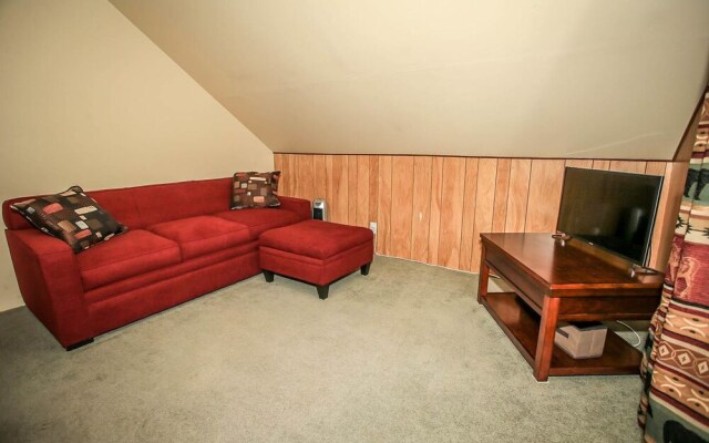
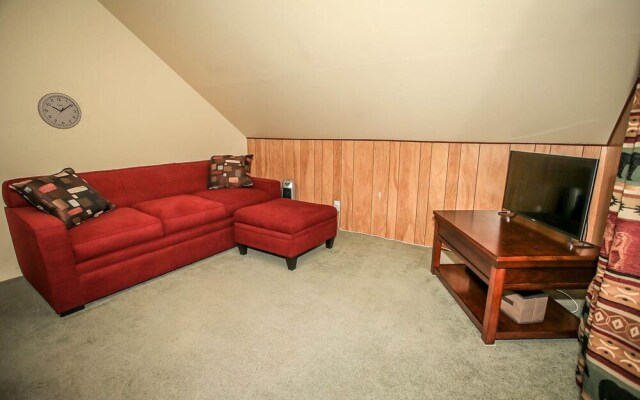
+ wall clock (60, 111)
